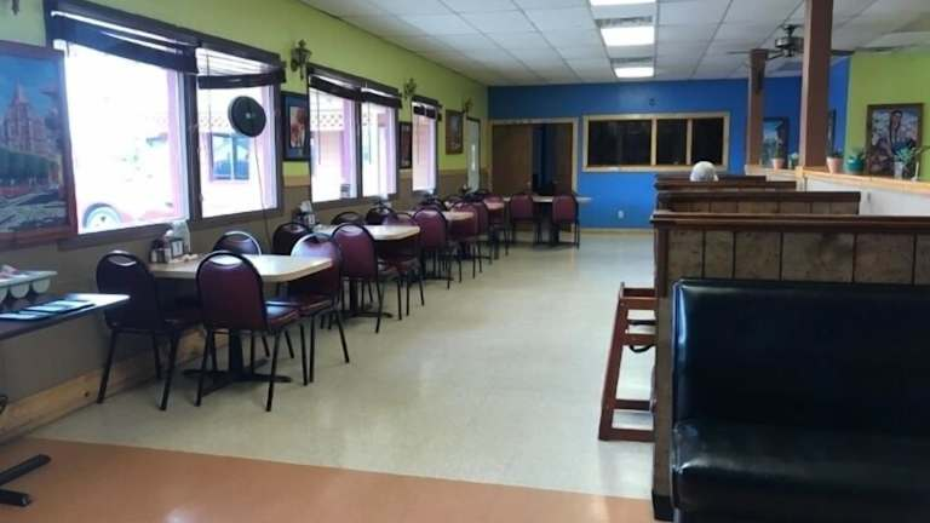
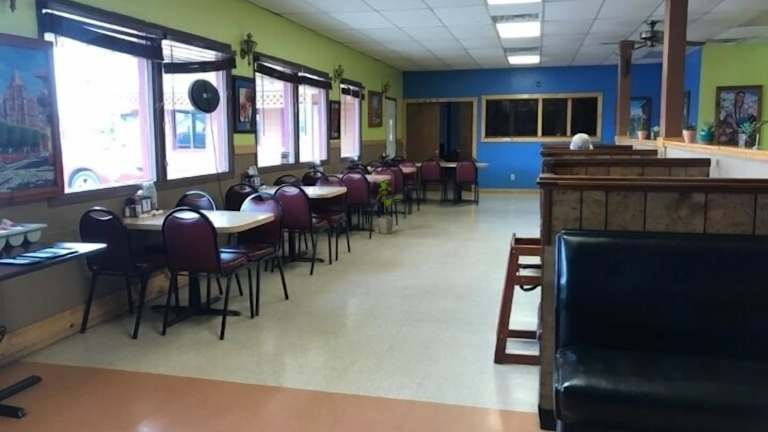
+ house plant (387, 206)
